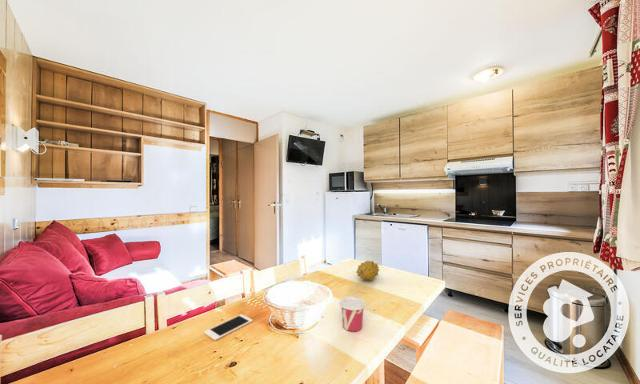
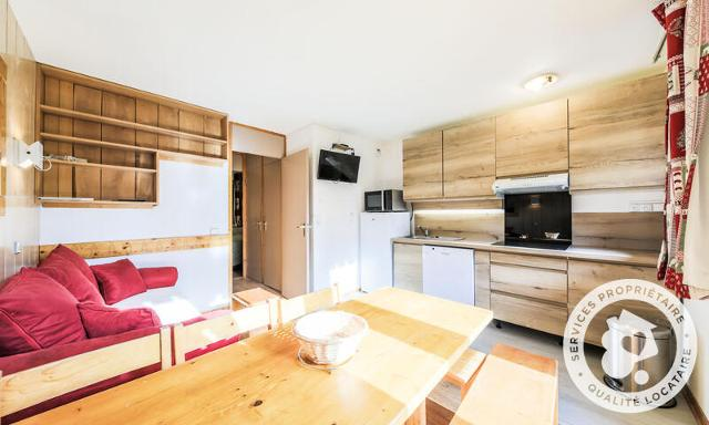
- cell phone (229, 326)
- fruit (368, 269)
- cup (352, 313)
